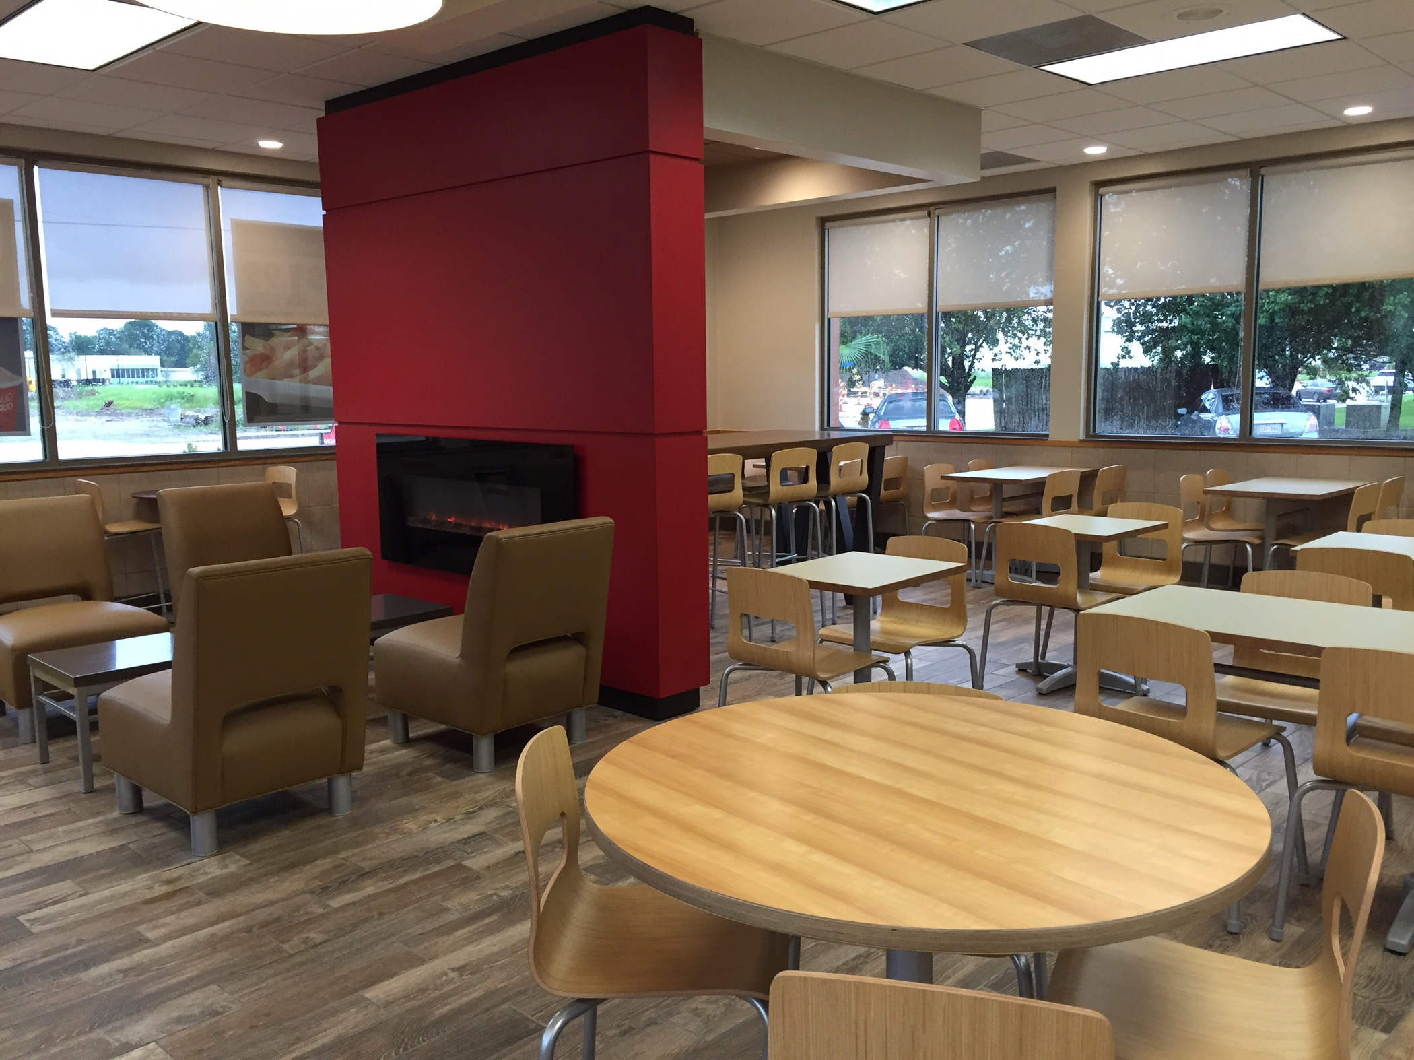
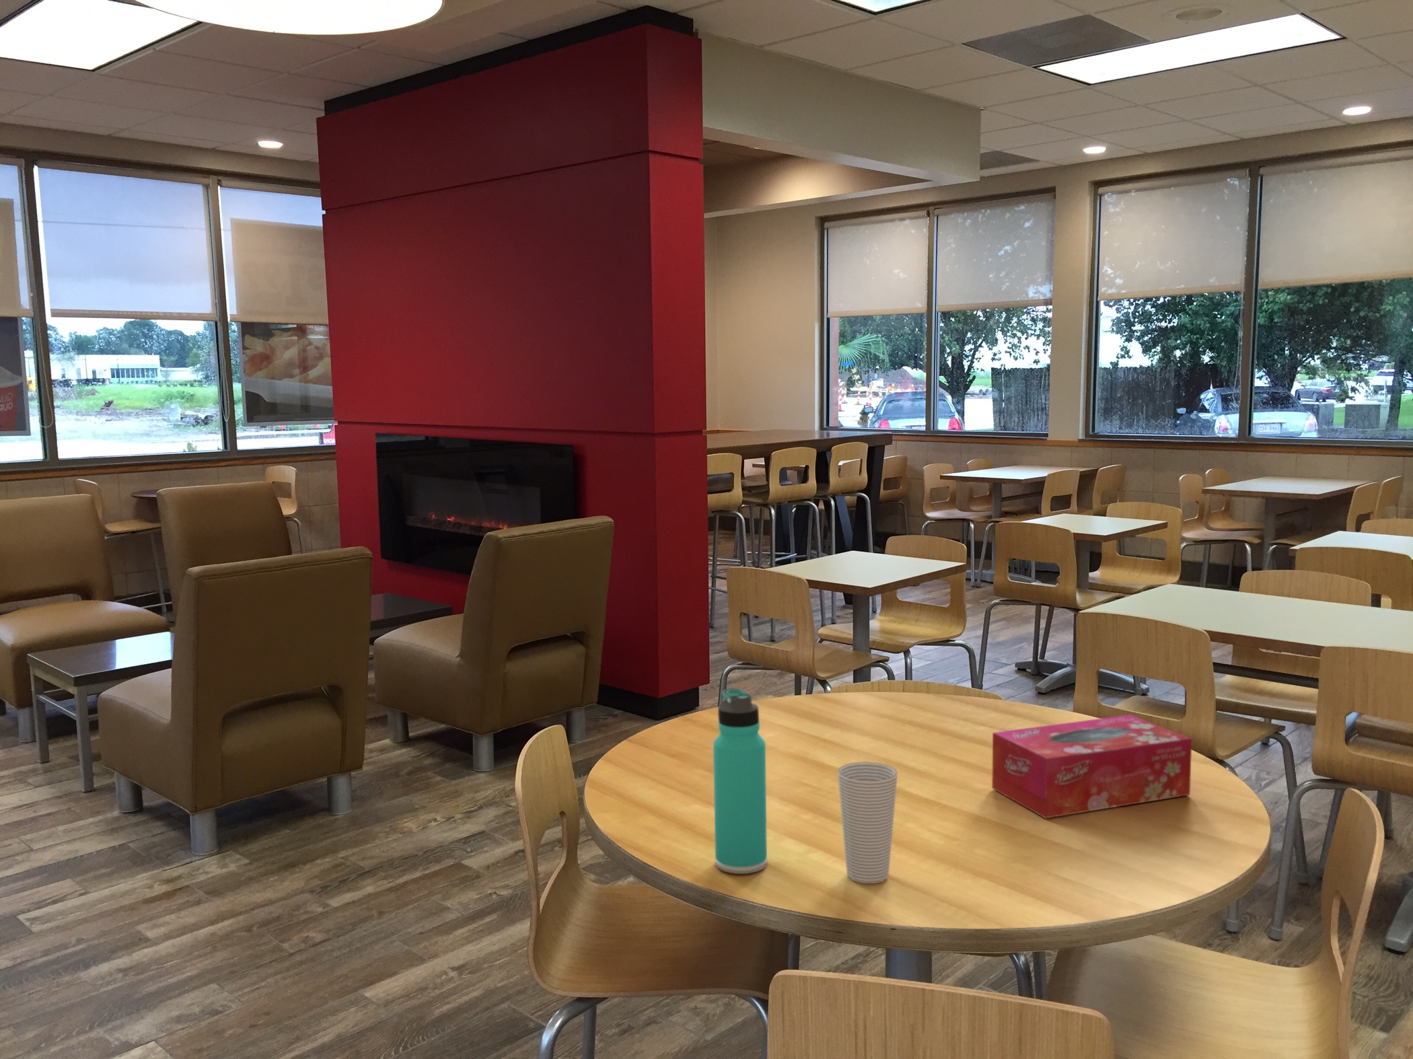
+ tissue box (1090, 763)
+ cup (868, 823)
+ thermos bottle (740, 779)
